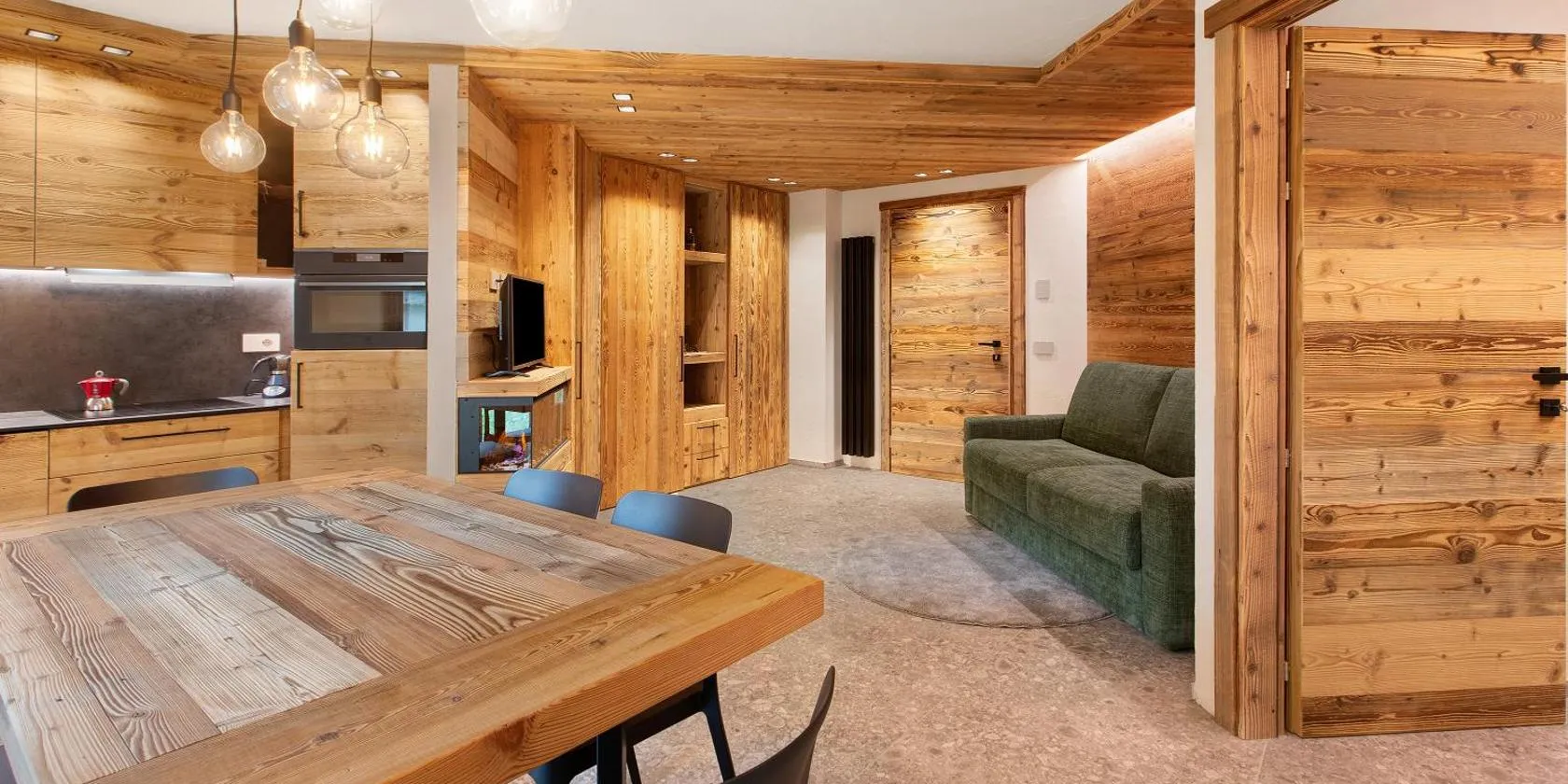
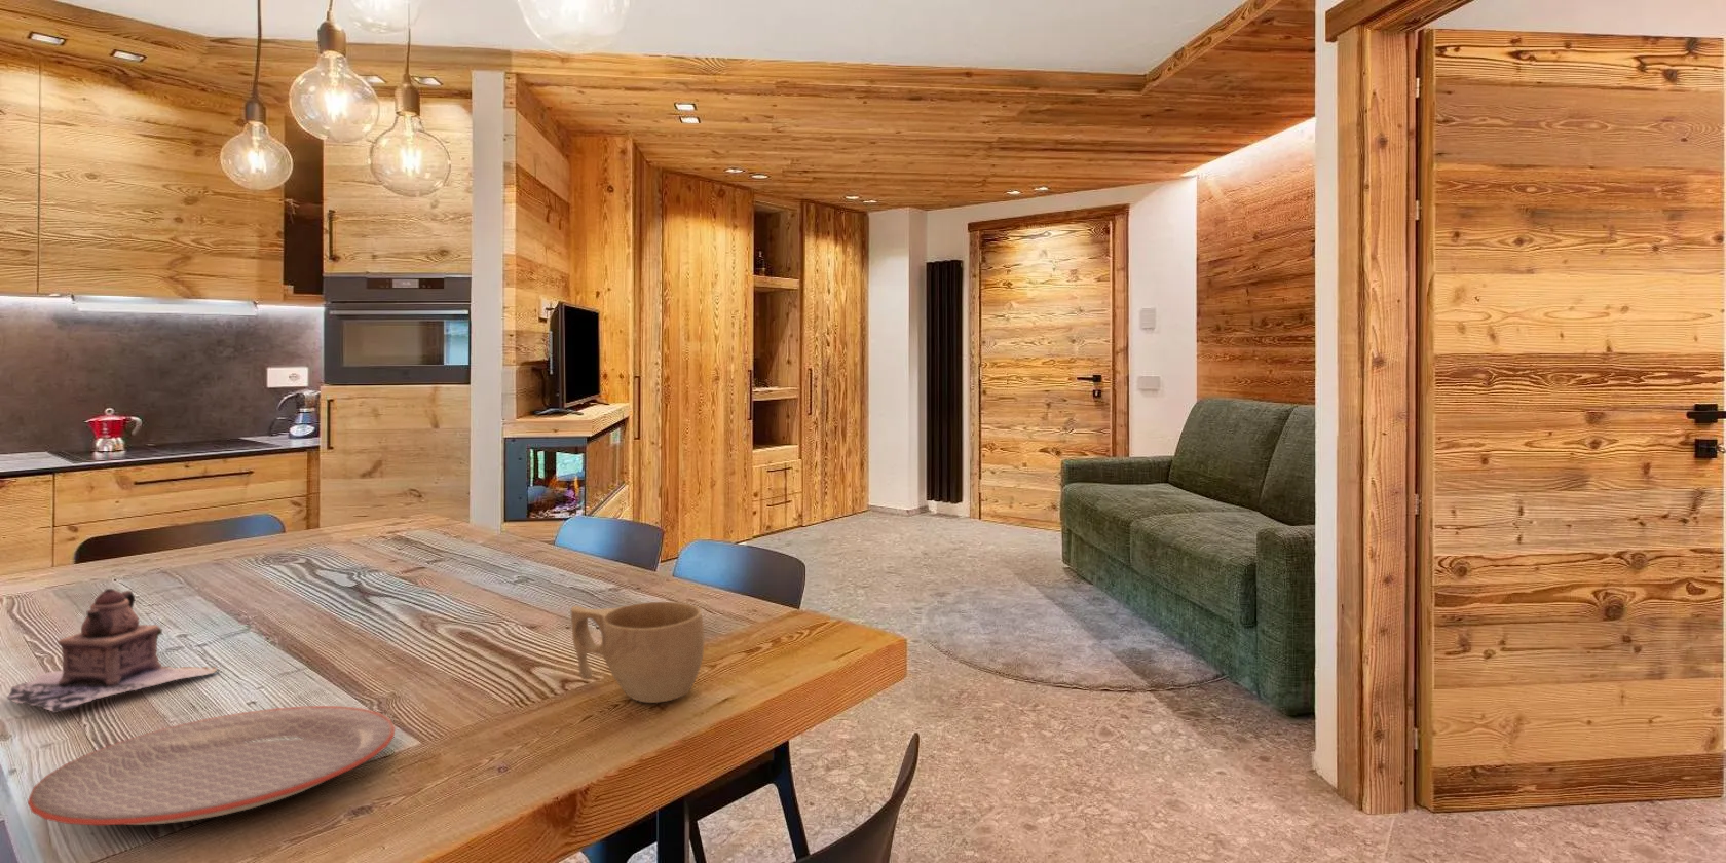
+ teapot (102, 636)
+ cup (636, 649)
+ plate (230, 764)
